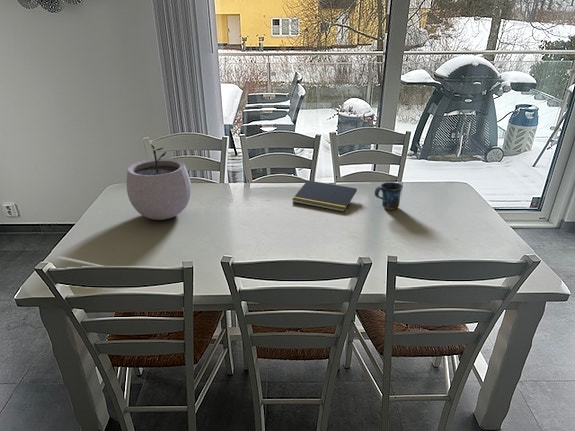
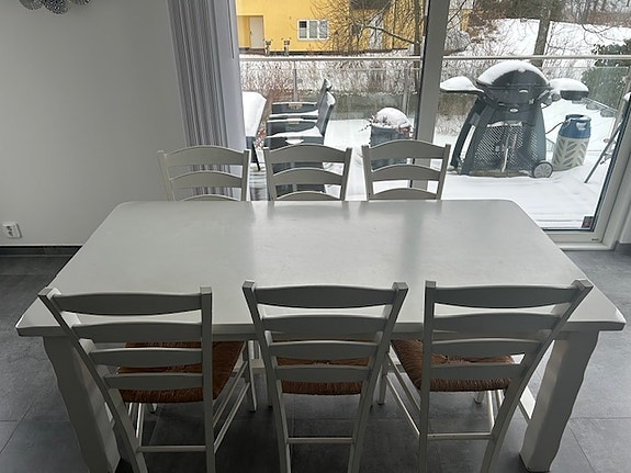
- notepad (324, 195)
- mug (386, 196)
- plant pot (158, 180)
